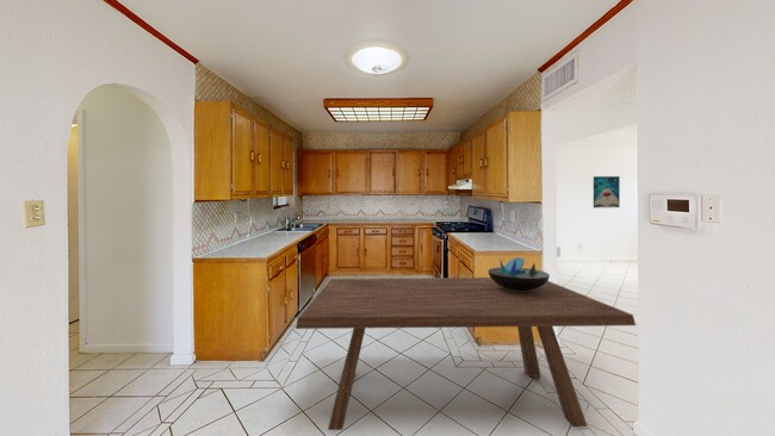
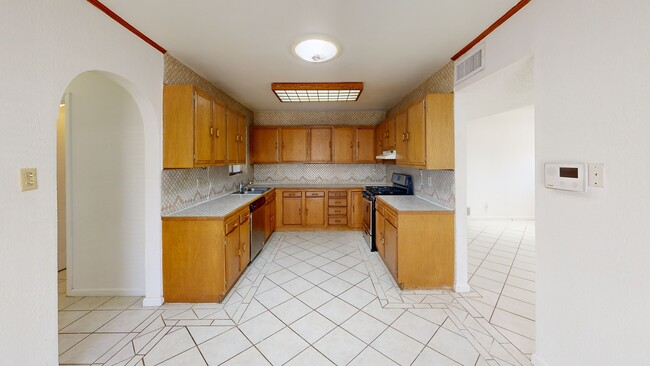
- wall art (606, 192)
- decorative bowl (517, 272)
- dining table (447, 326)
